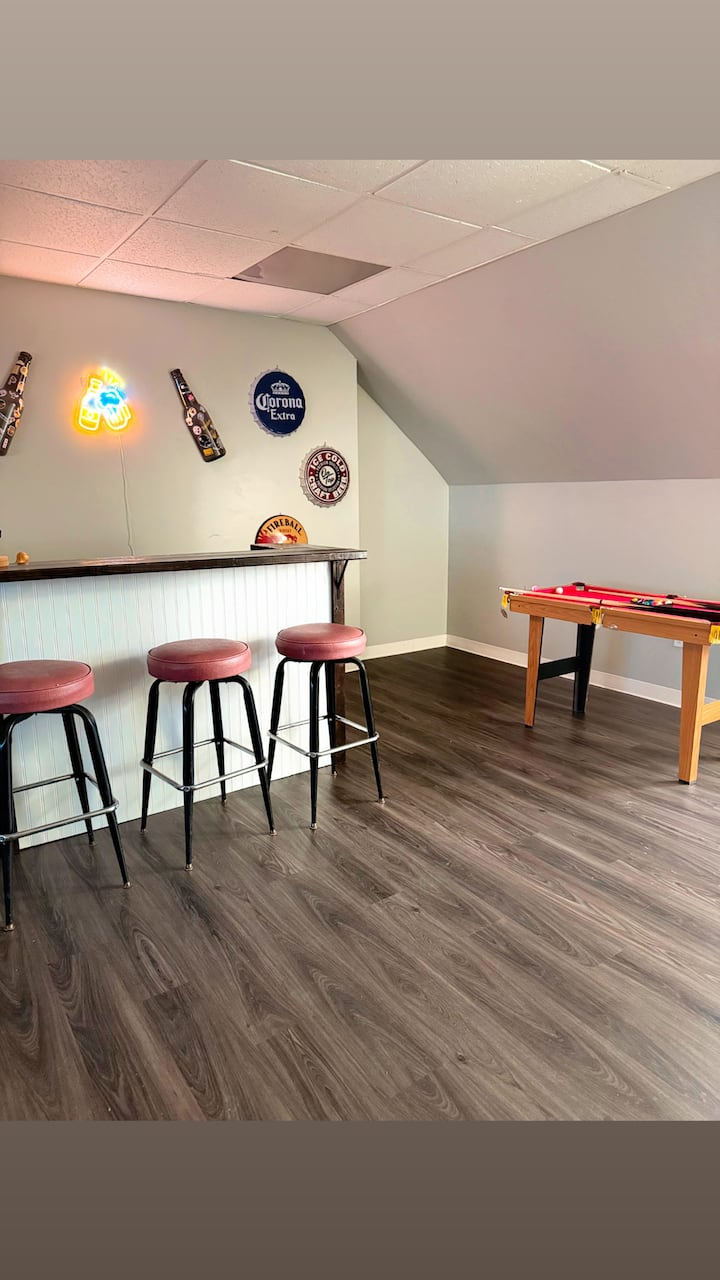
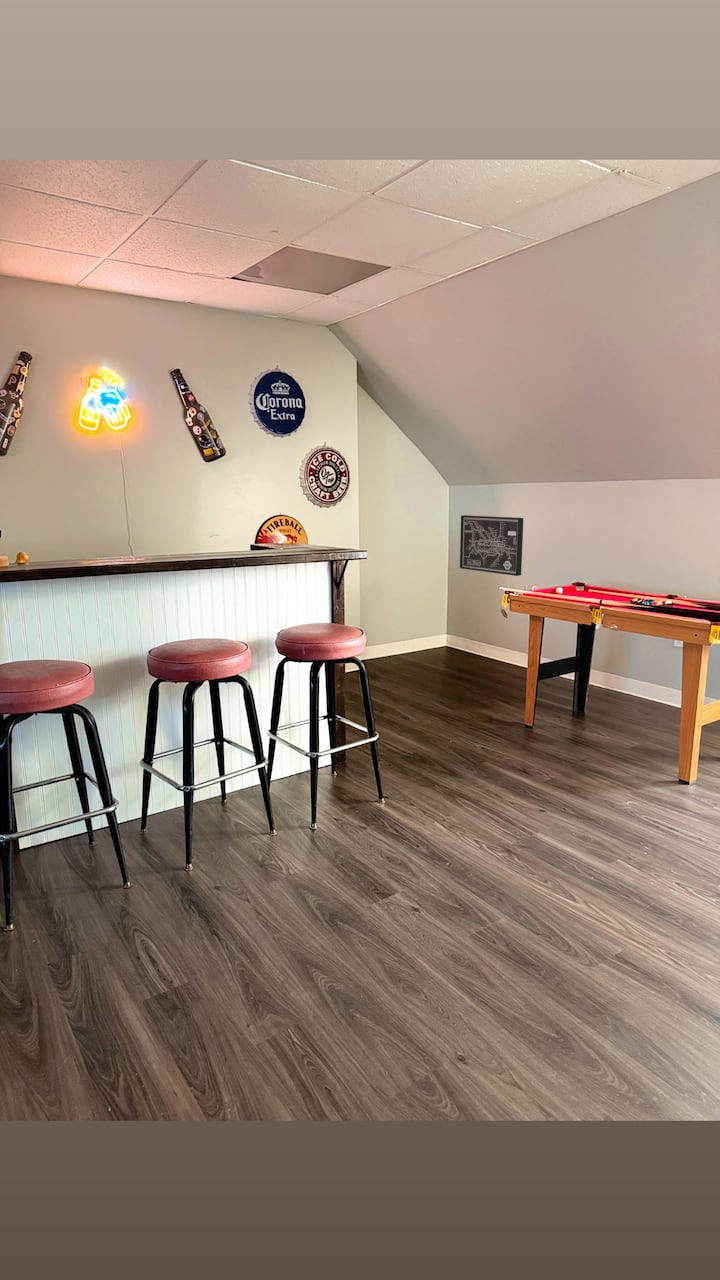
+ wall art (490, 544)
